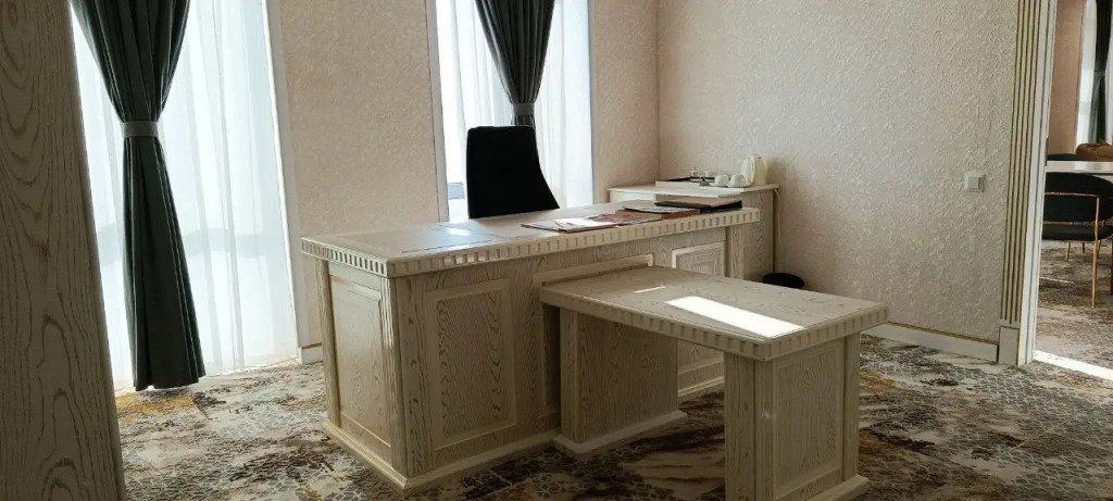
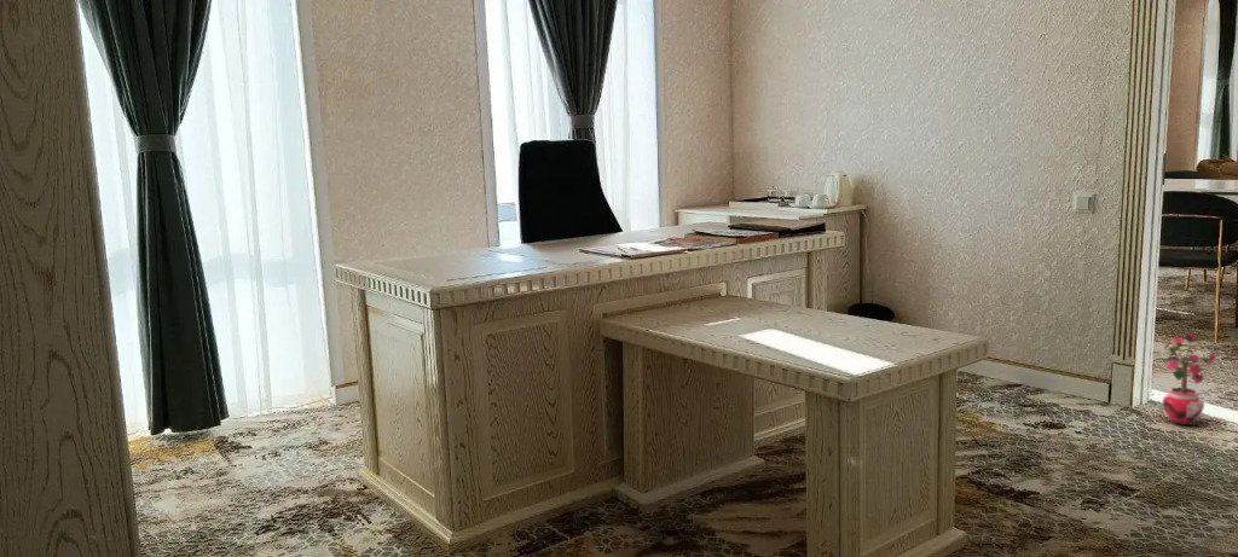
+ potted plant (1182, 377)
